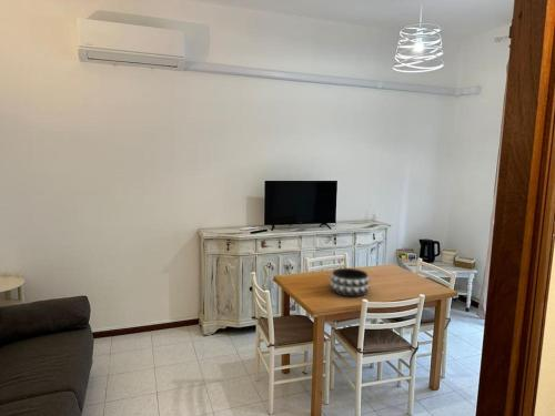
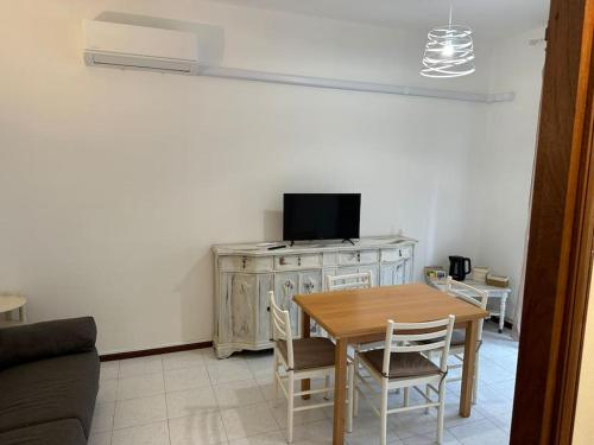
- decorative bowl (349, 282)
